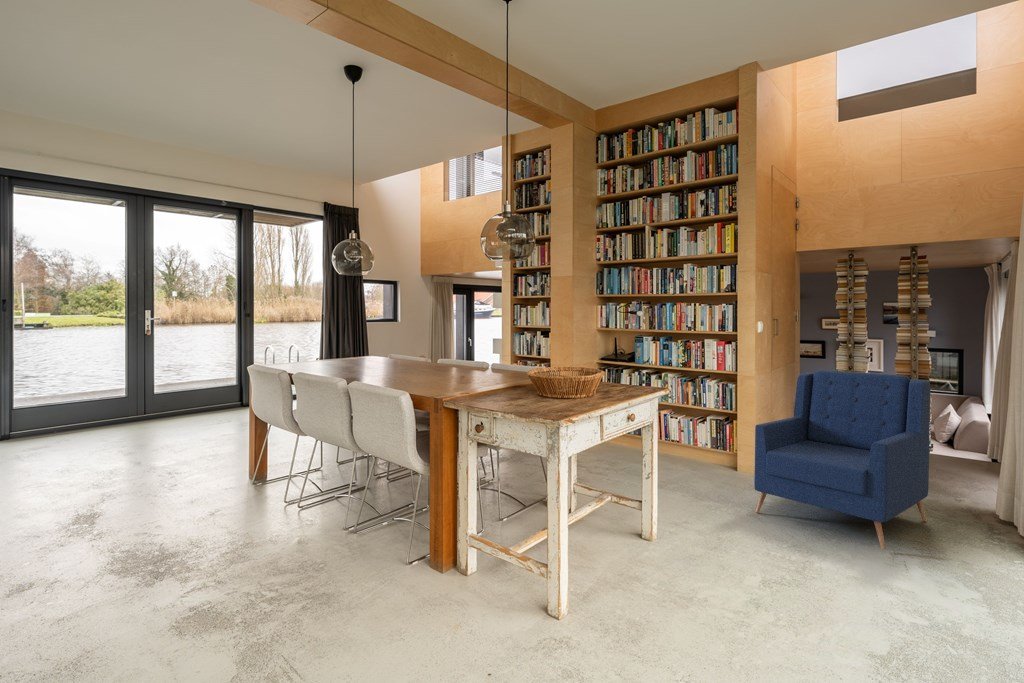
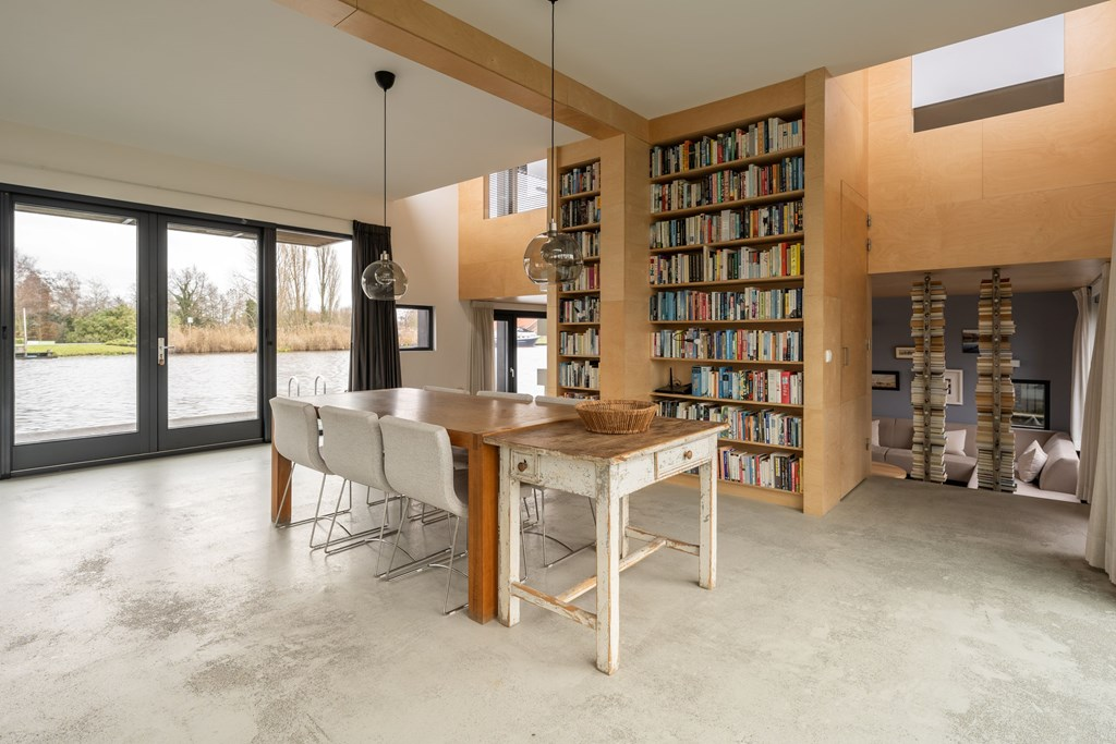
- armchair (839, 446)
